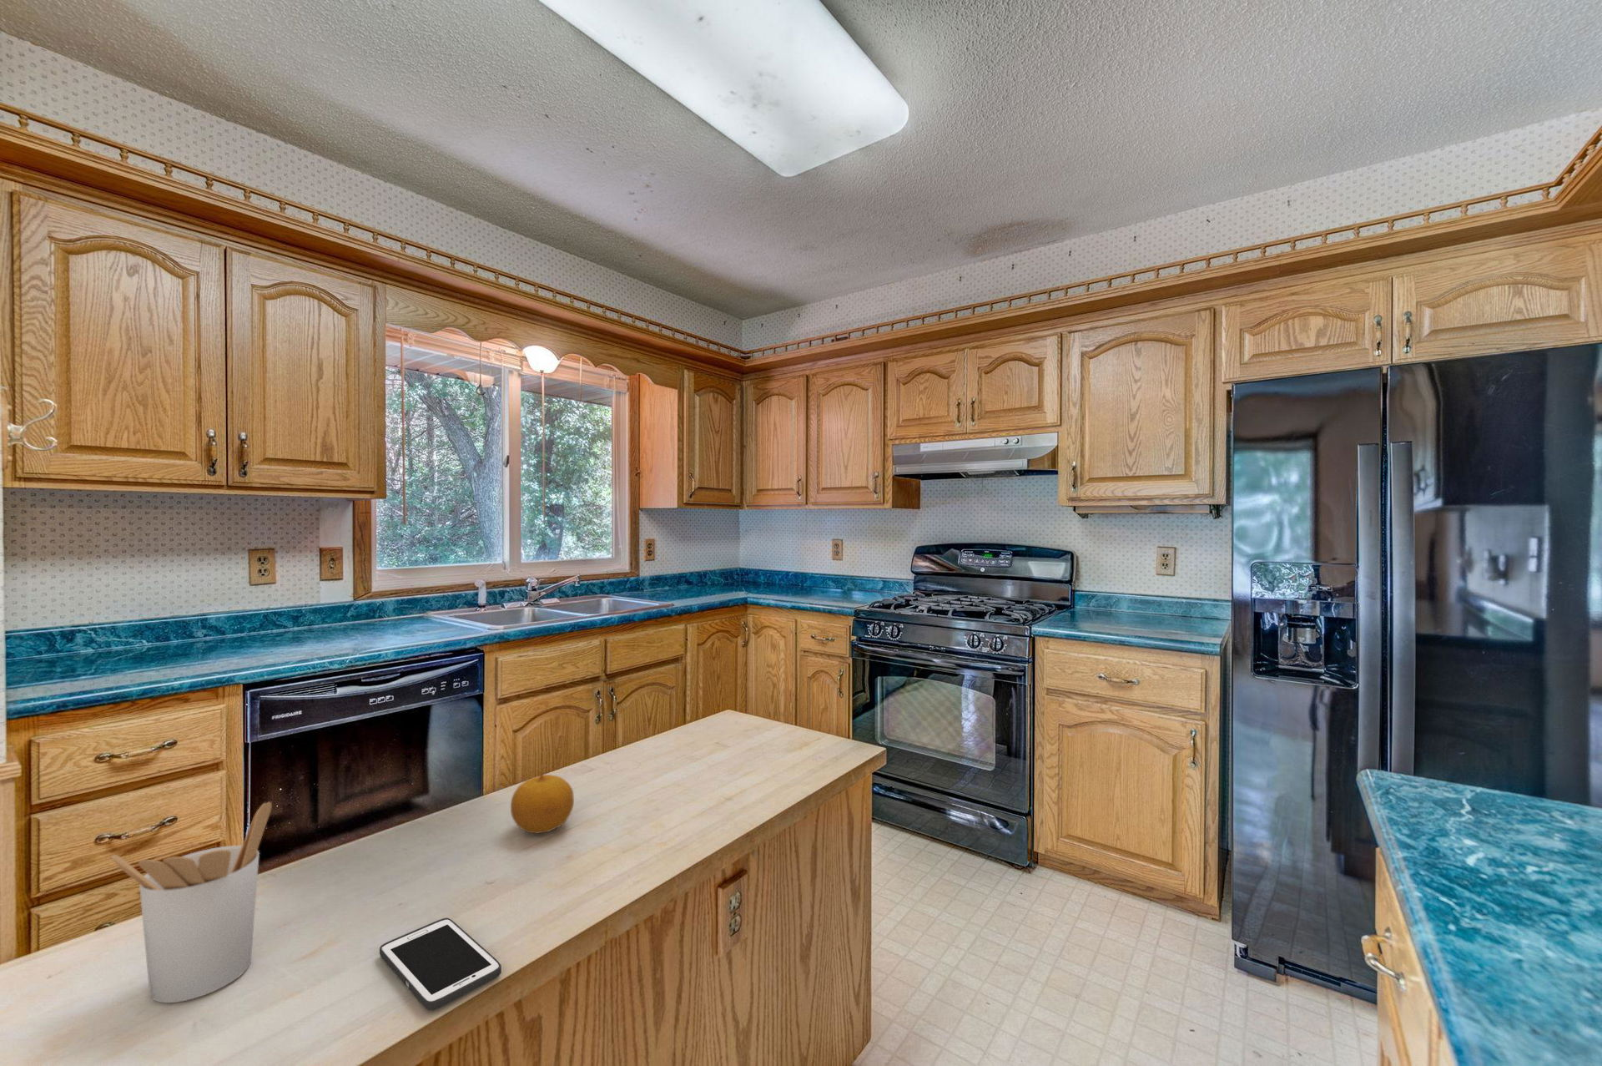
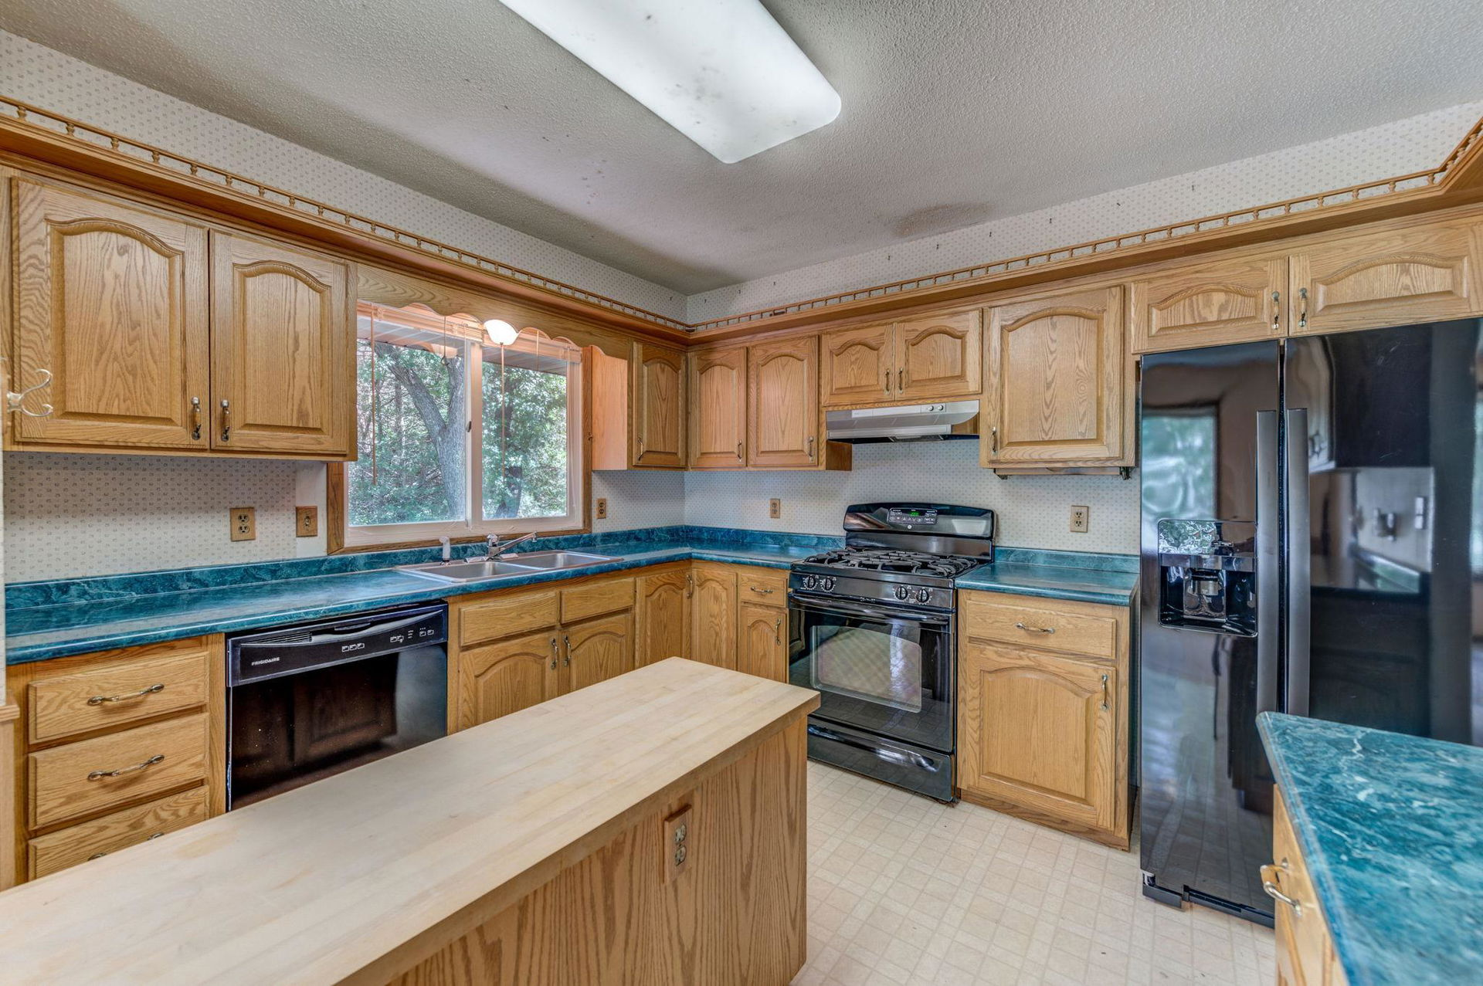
- utensil holder (197, 905)
- cell phone (439, 960)
- fruit (542, 796)
